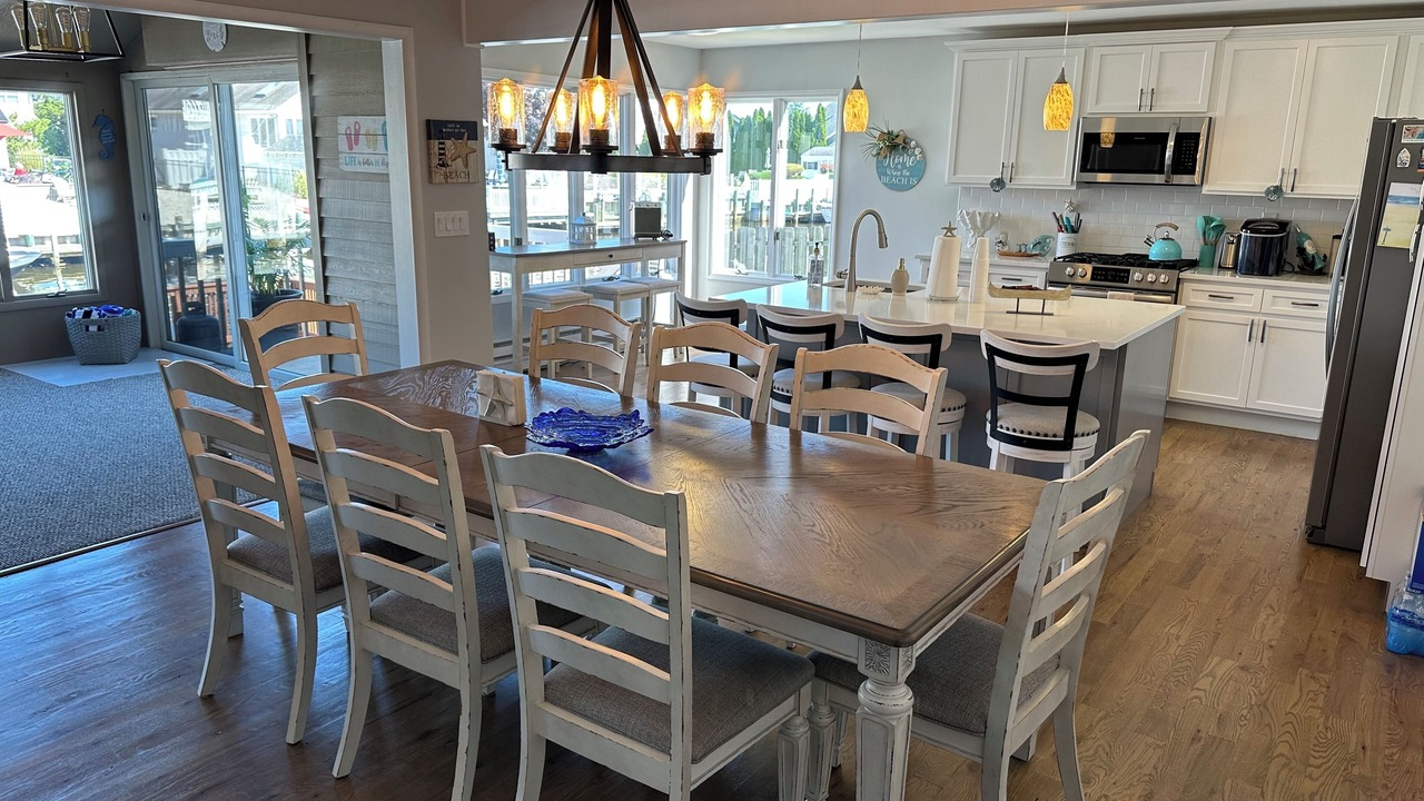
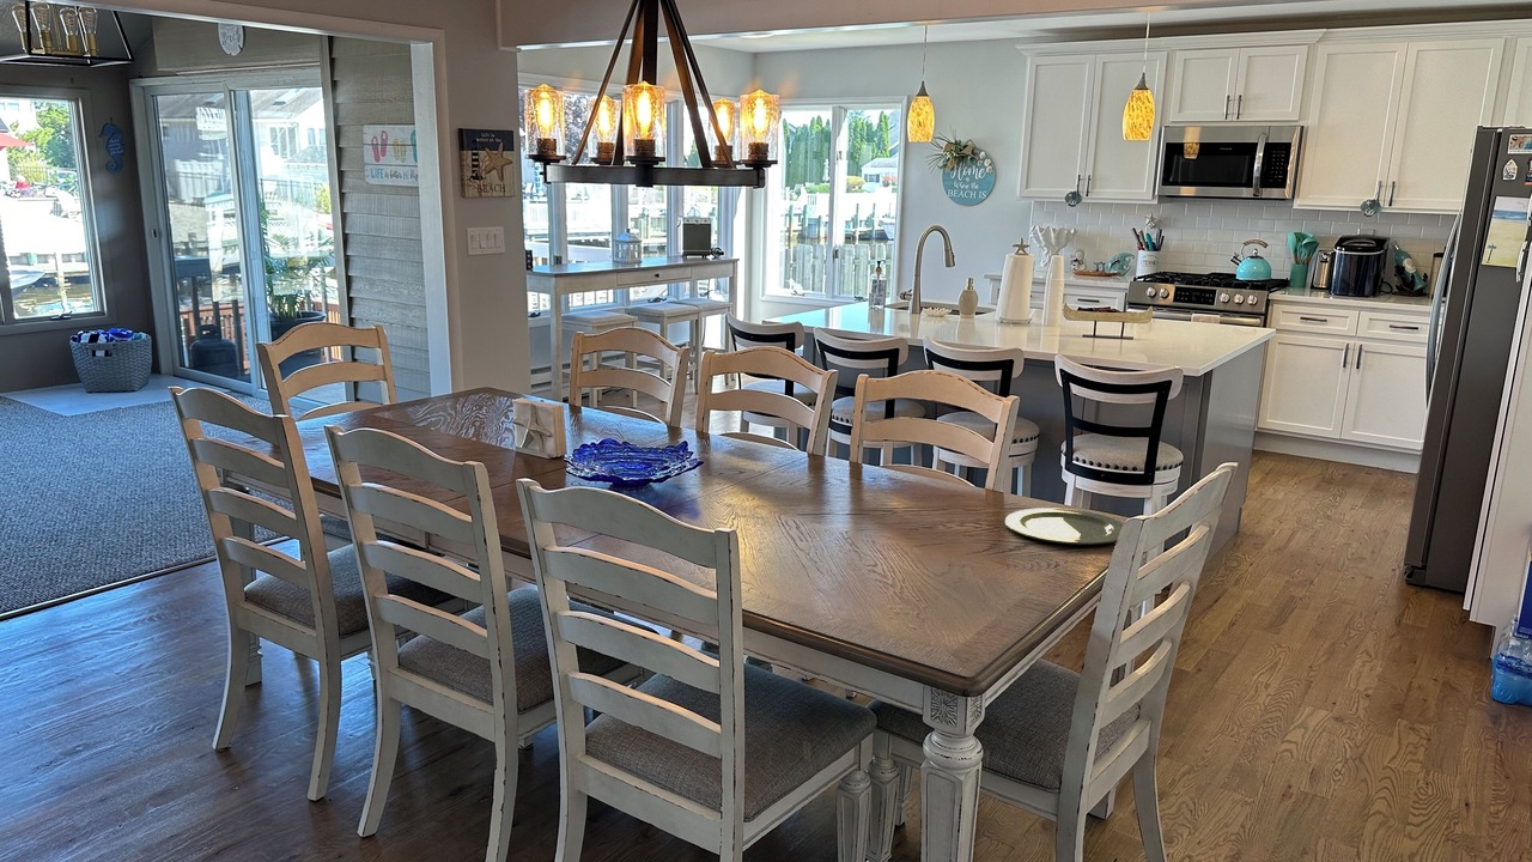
+ plate (1065, 526)
